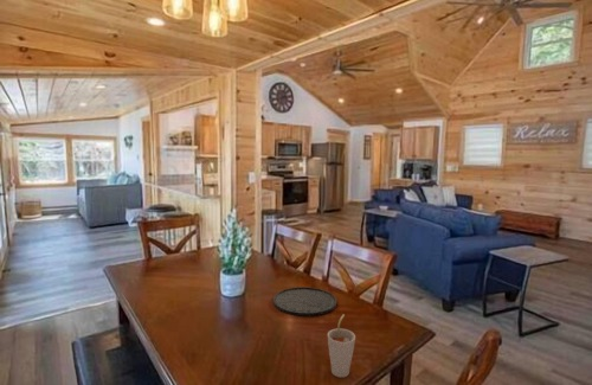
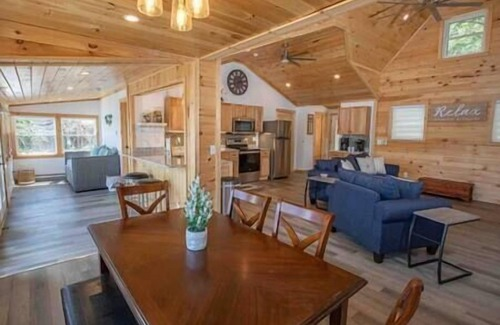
- cup (342, 346)
- plate (304, 300)
